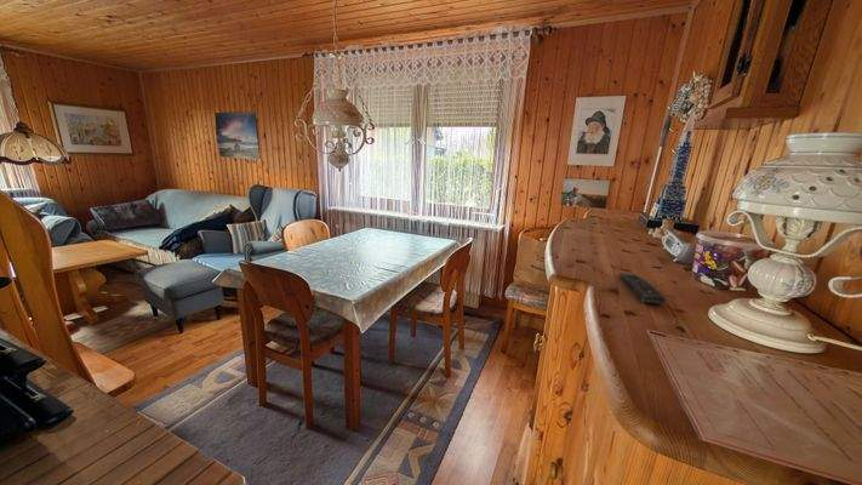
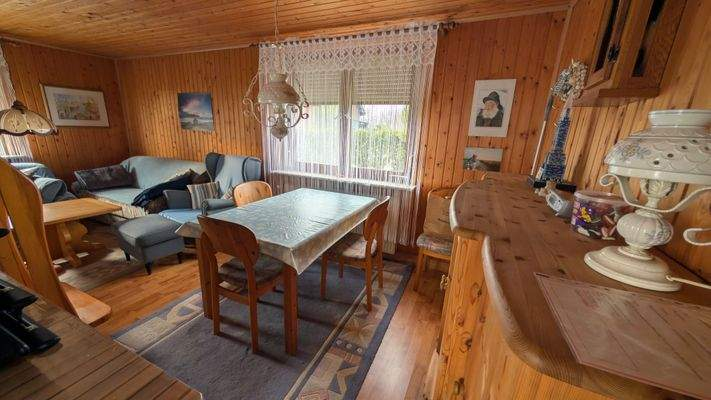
- remote control (638, 285)
